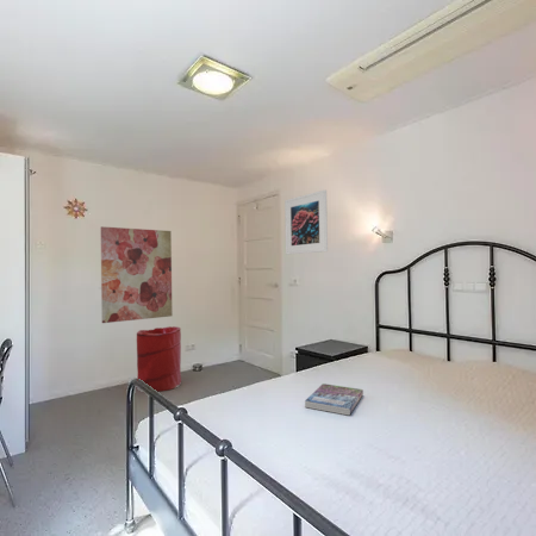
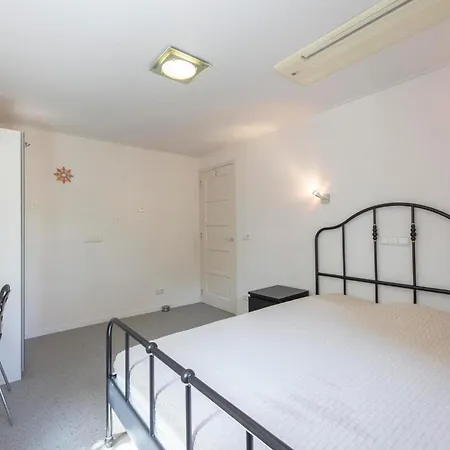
- wall art (138, 274)
- laundry hamper (158, 356)
- book (335, 398)
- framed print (304, 224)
